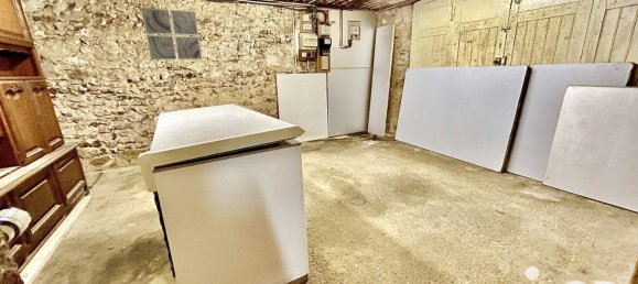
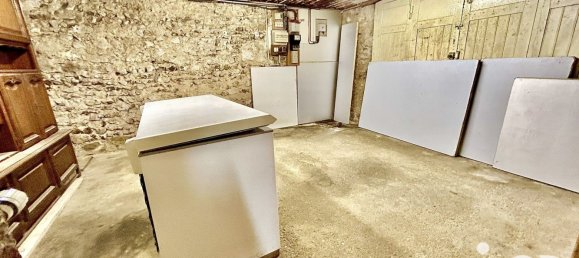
- wall art (174, 34)
